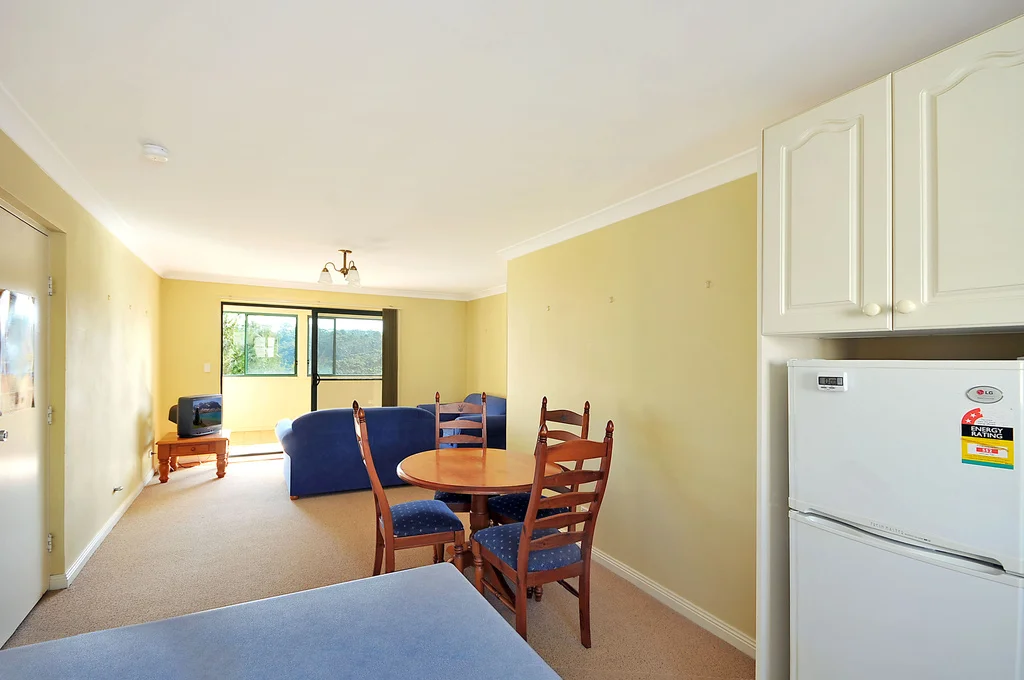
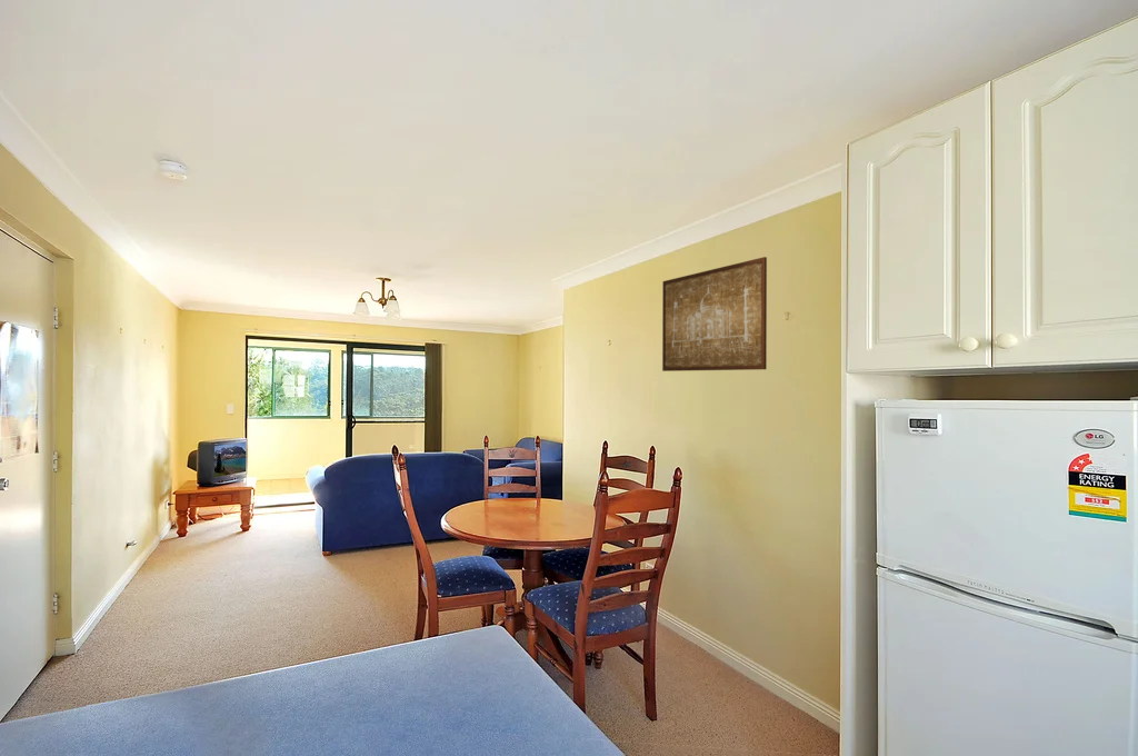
+ wall art (708, 320)
